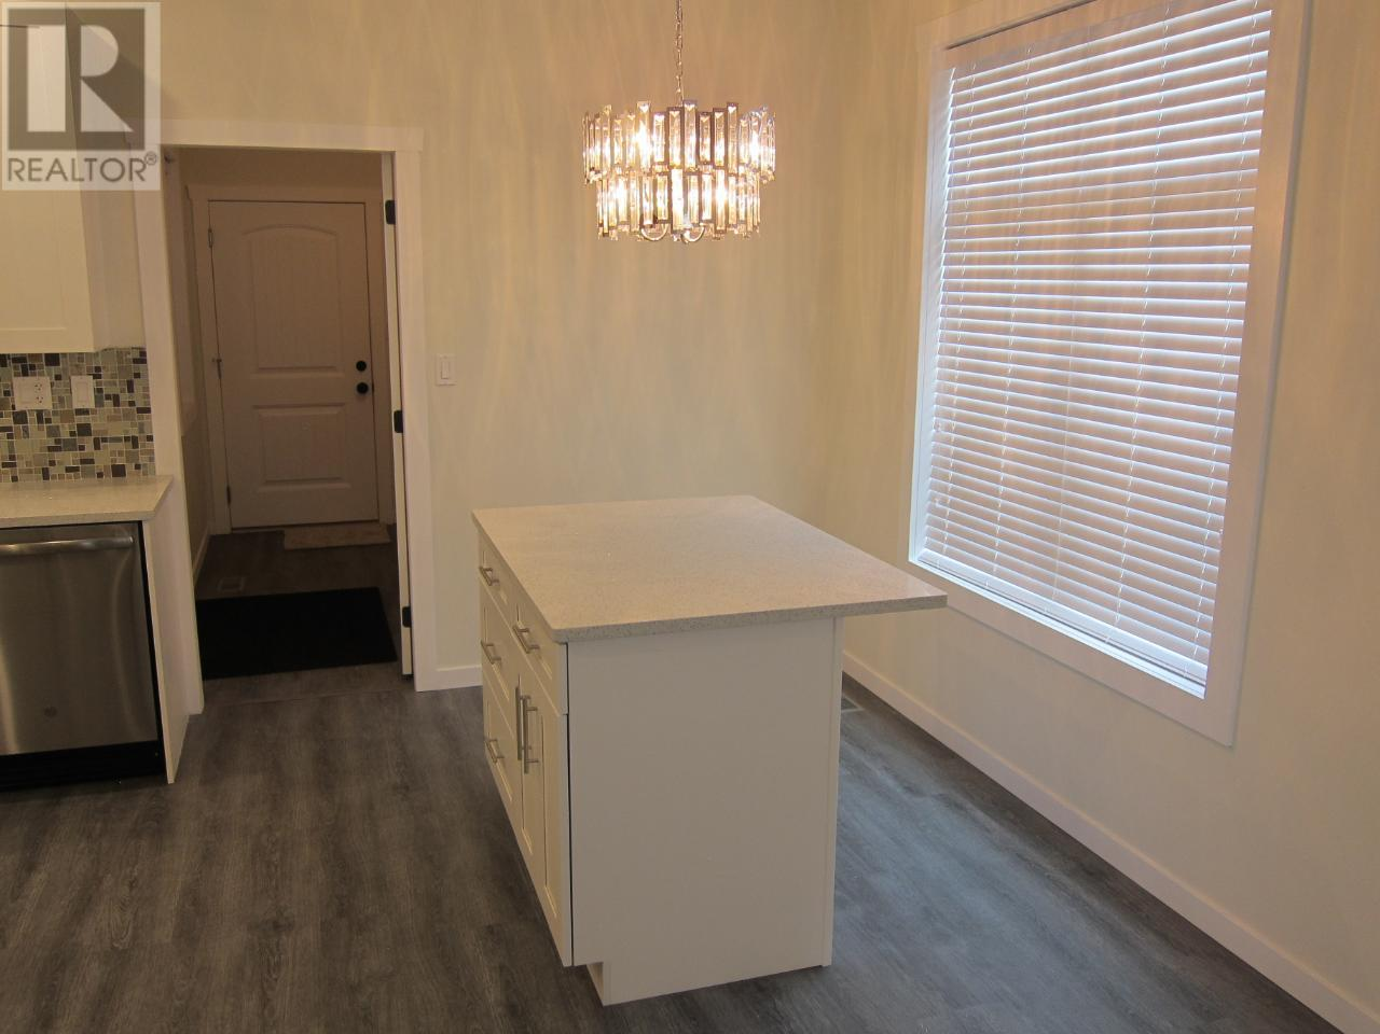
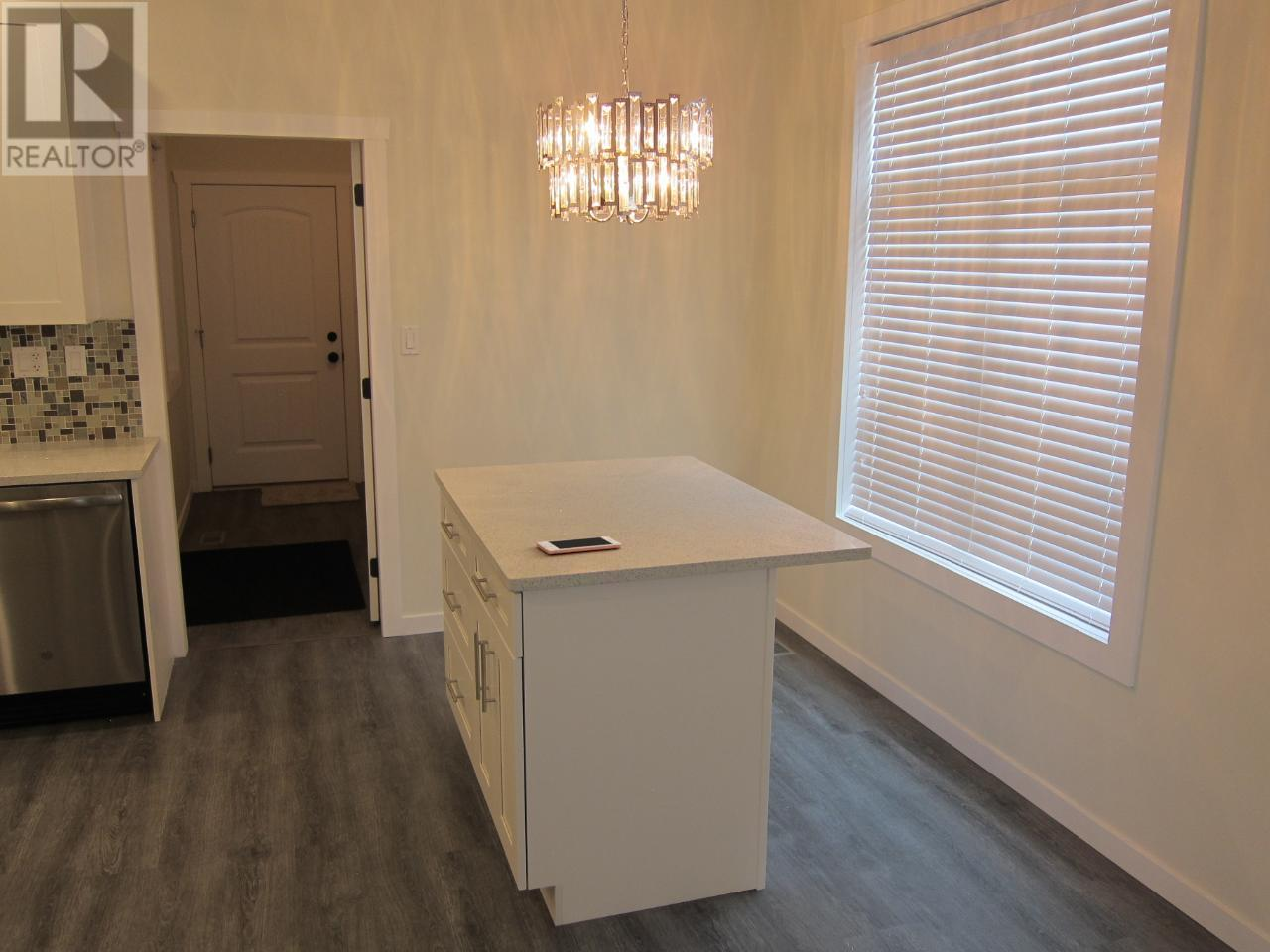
+ cell phone (578, 544)
